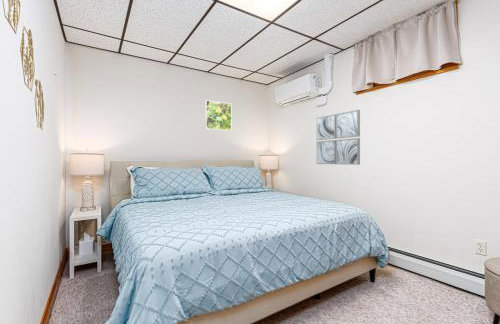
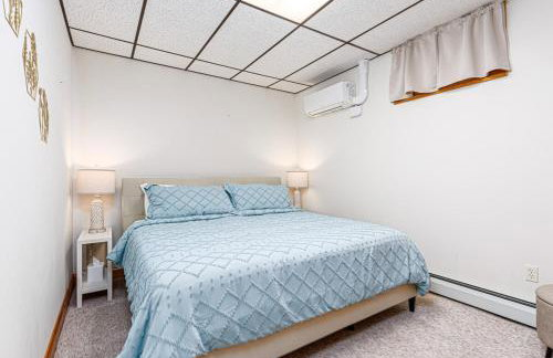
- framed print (218, 115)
- wall art (336, 138)
